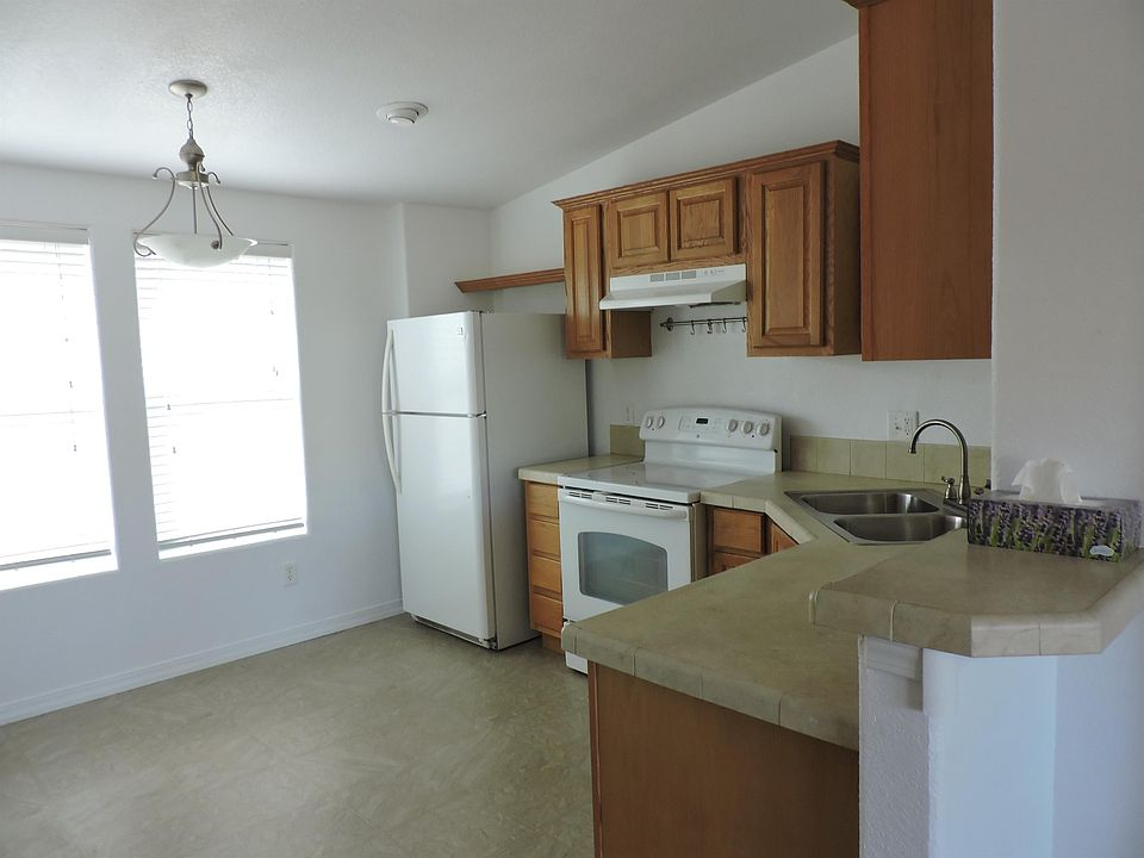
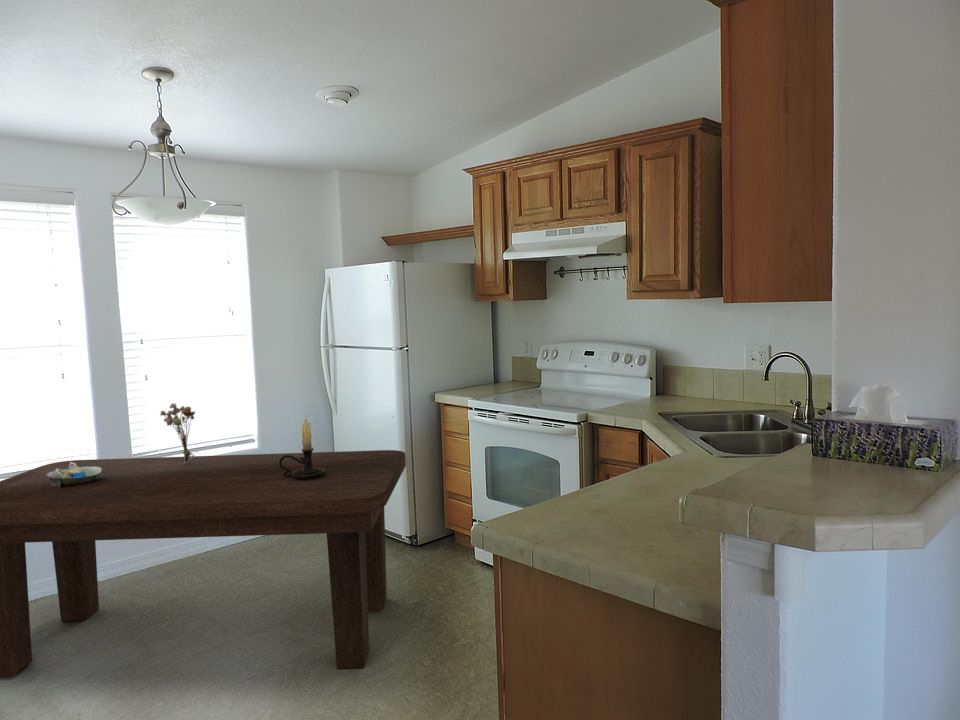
+ bouquet (180, 432)
+ decorative bowl (70, 472)
+ dining table (200, 536)
+ candle holder (302, 443)
